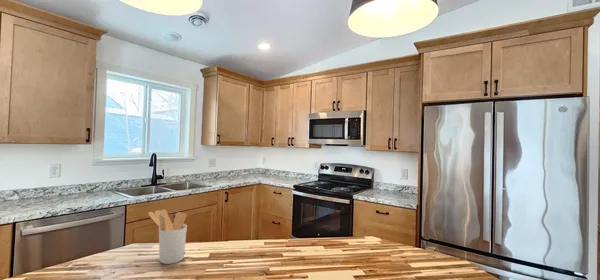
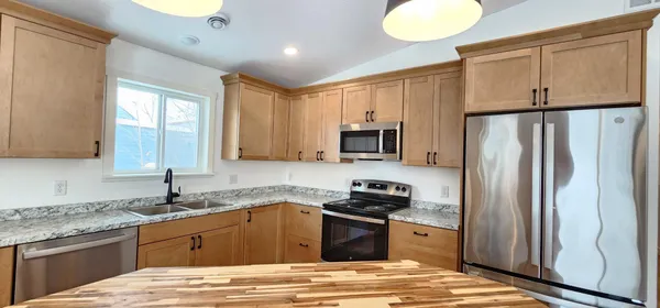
- utensil holder (167, 234)
